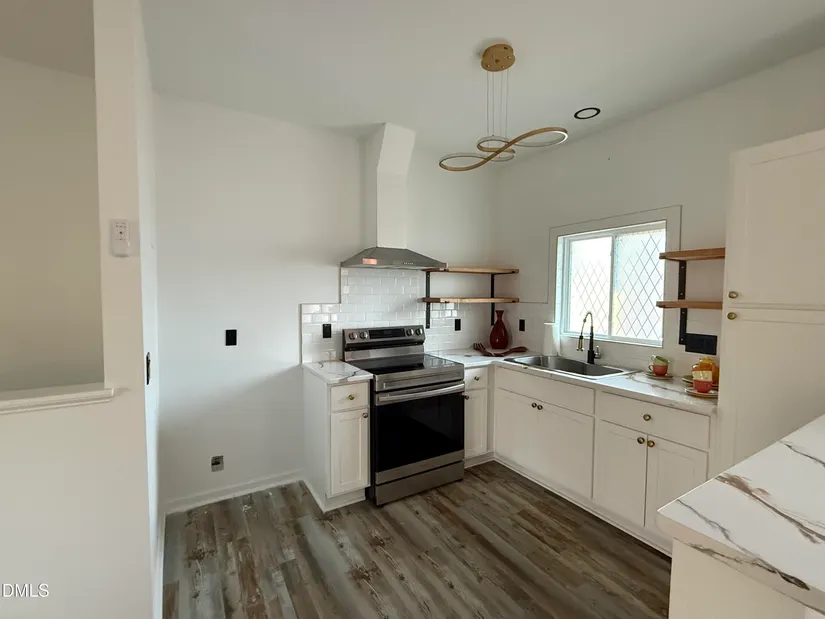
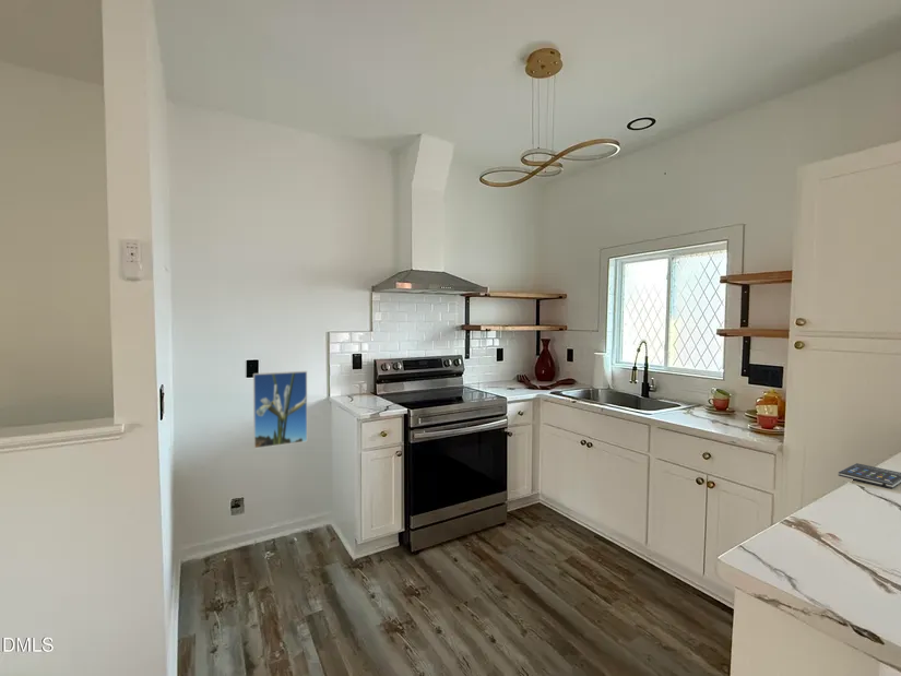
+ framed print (281, 408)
+ smartphone (873, 474)
